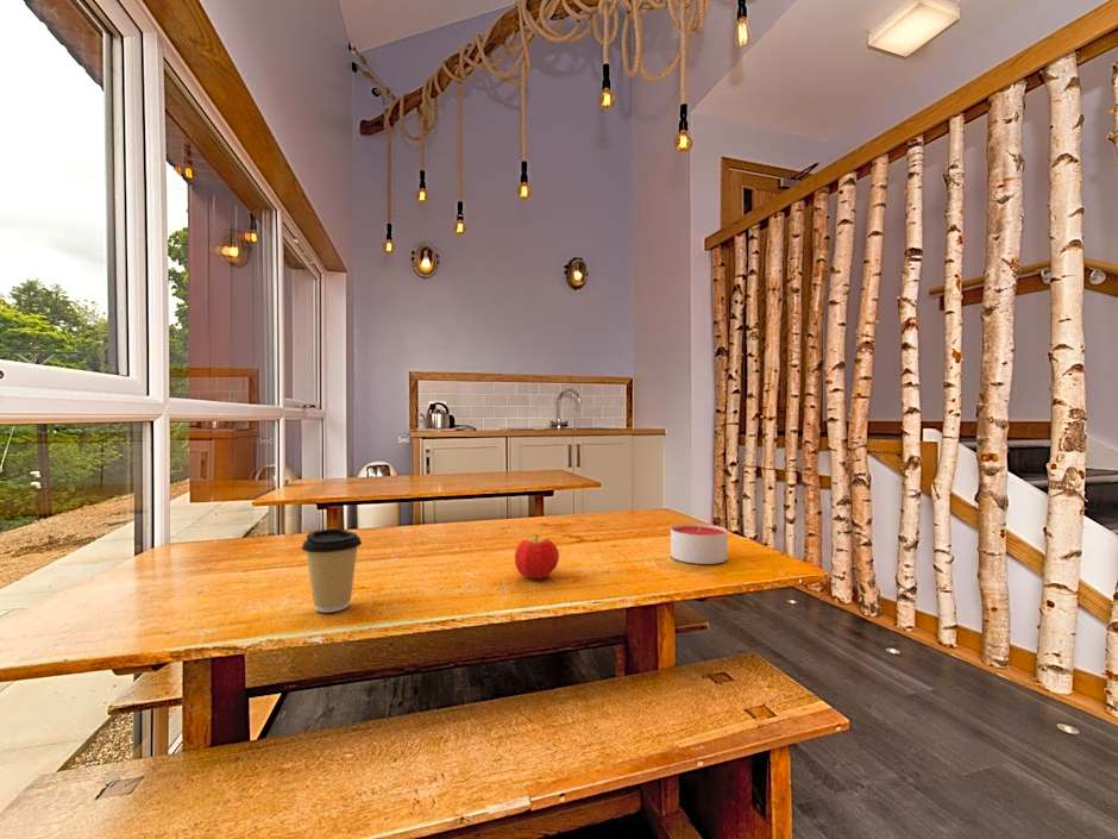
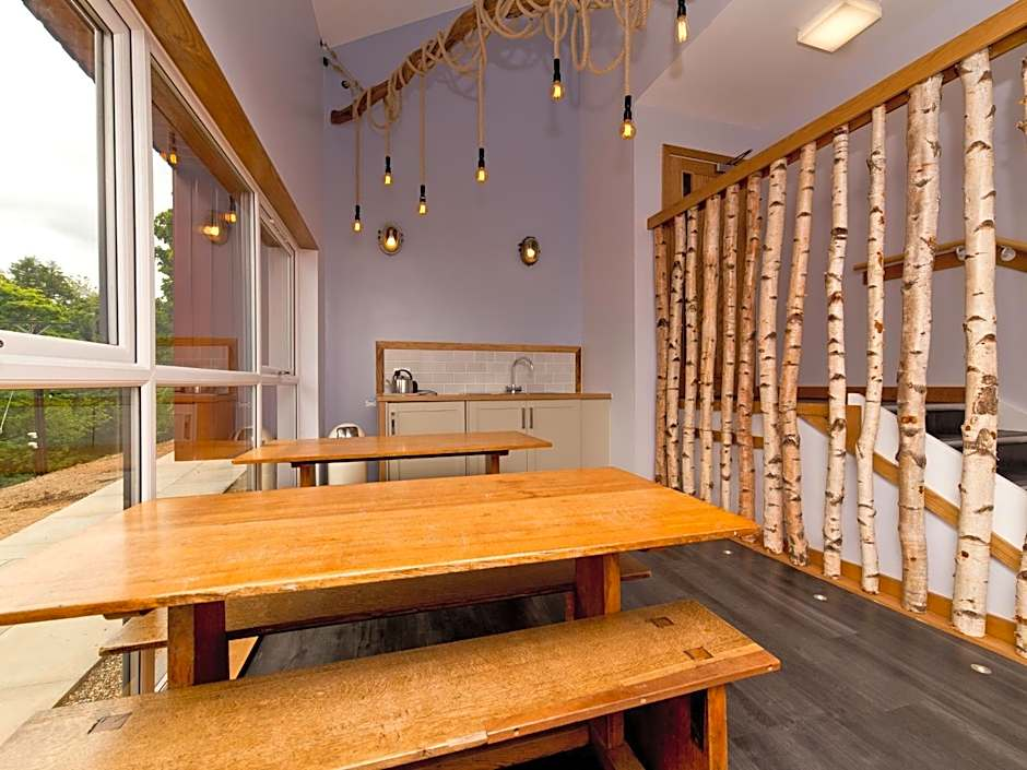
- candle (698, 541)
- coffee cup (332, 569)
- fruit (535, 555)
